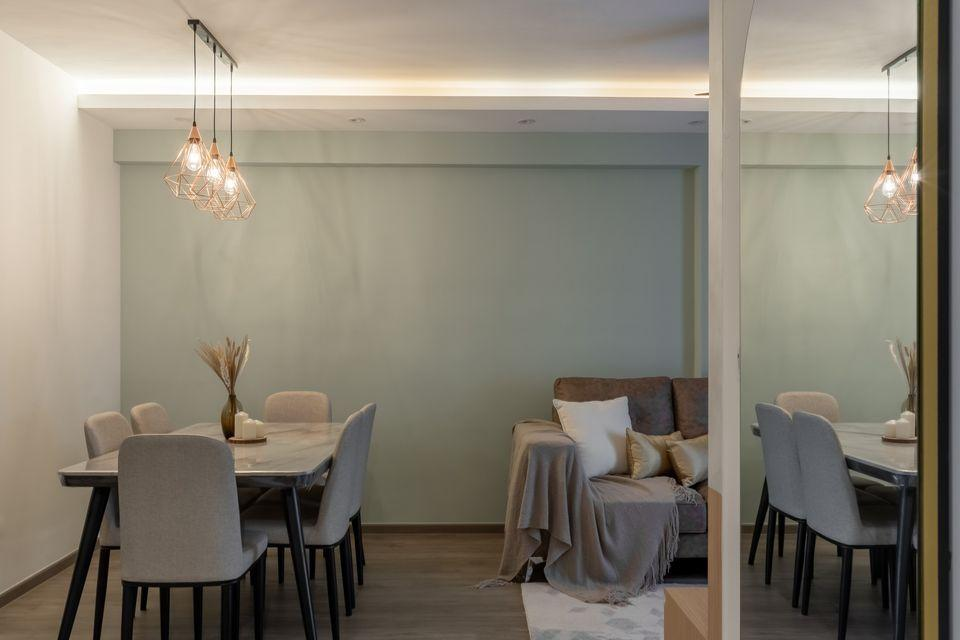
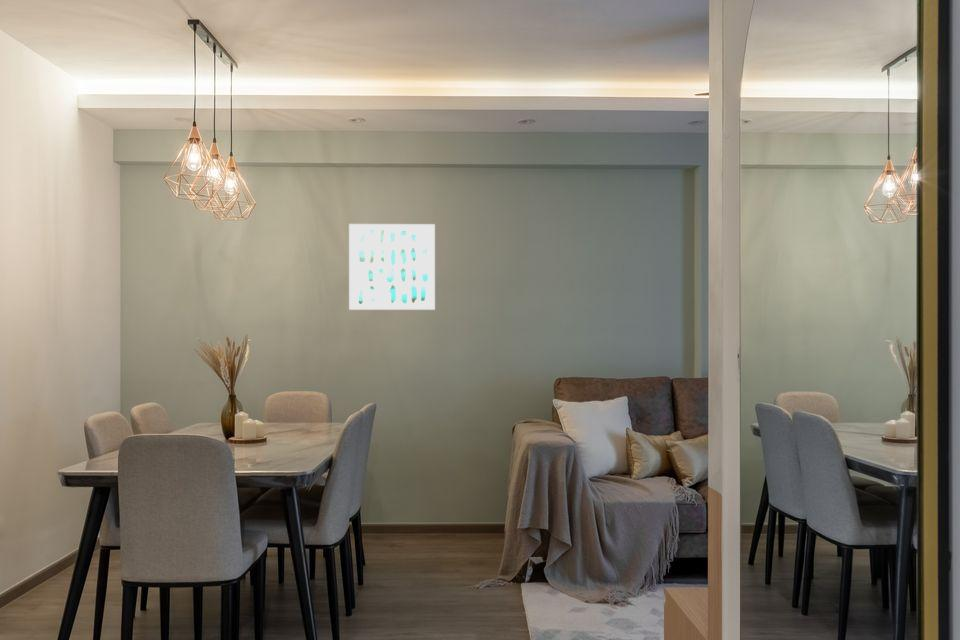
+ wall art (392, 266)
